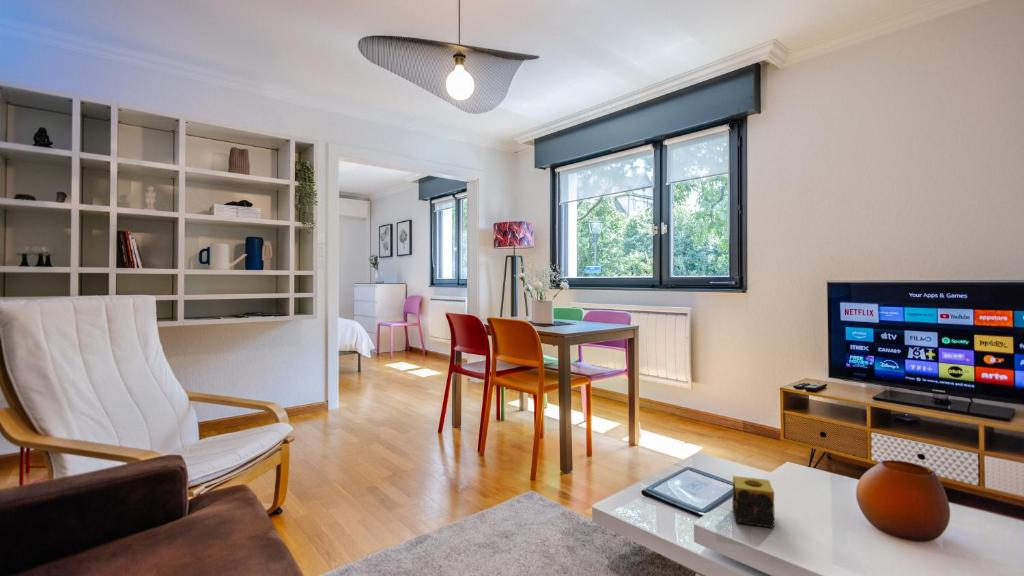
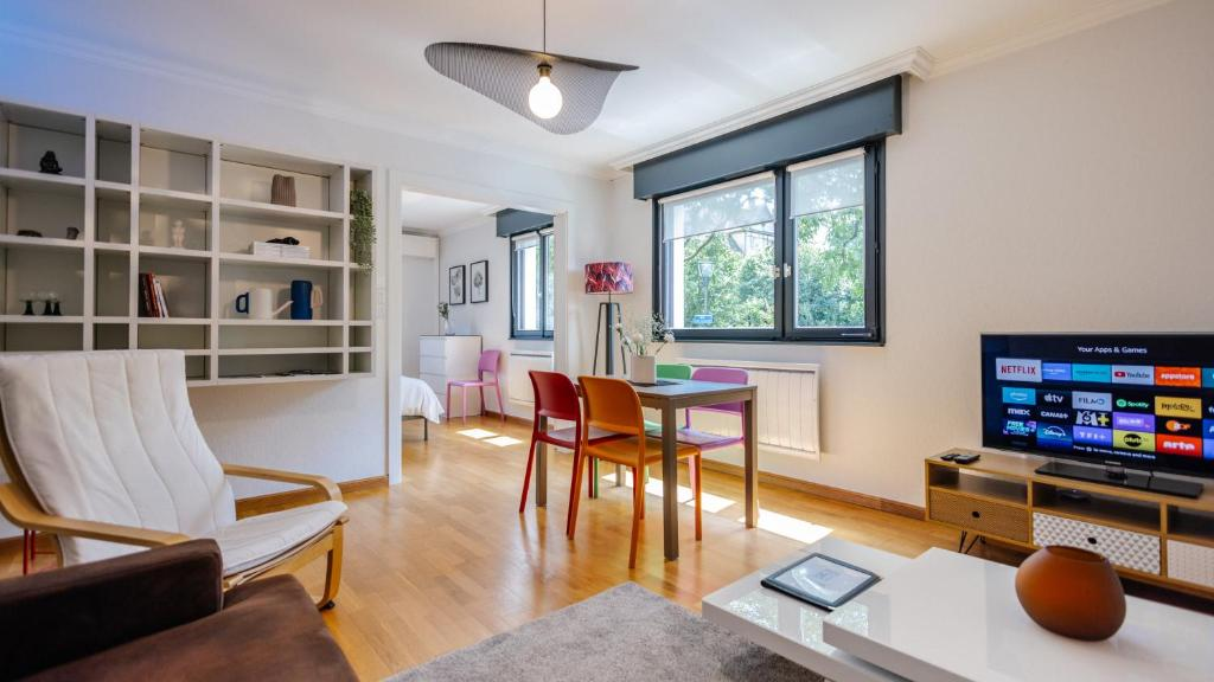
- candle (752, 500)
